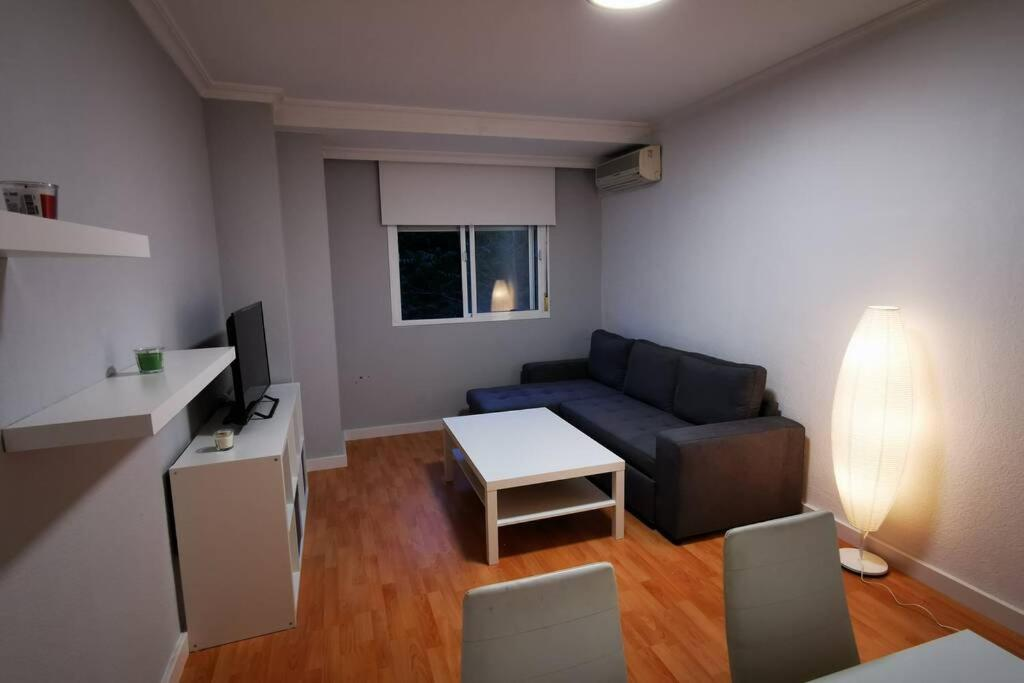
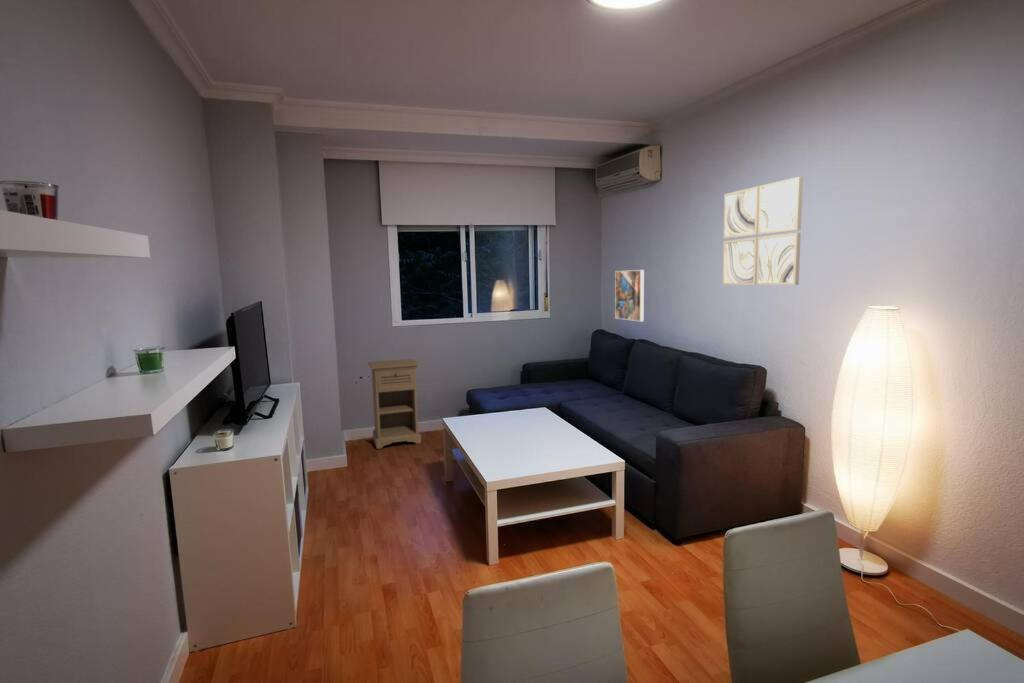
+ wall art (758, 237)
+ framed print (628, 295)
+ nightstand (394, 402)
